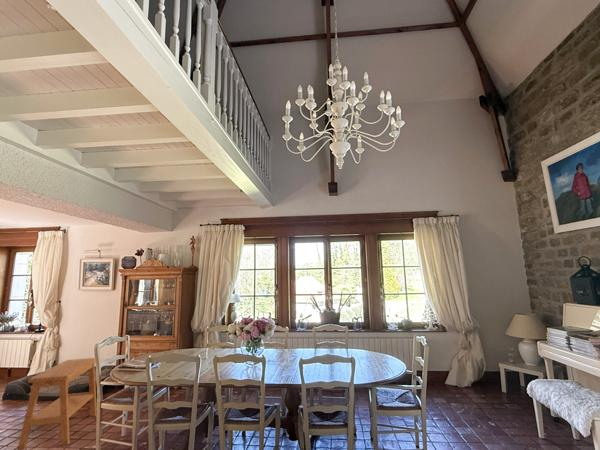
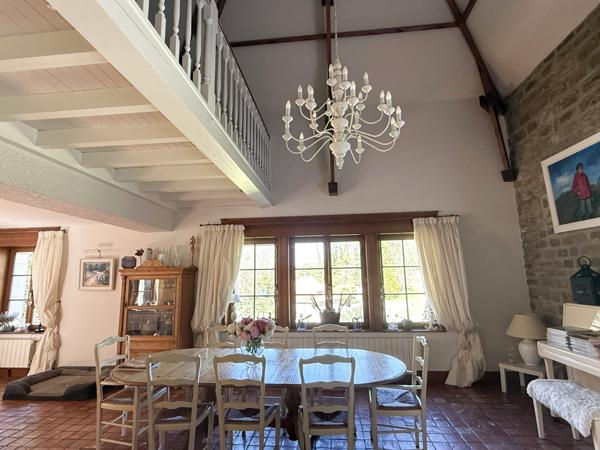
- side table (64, 398)
